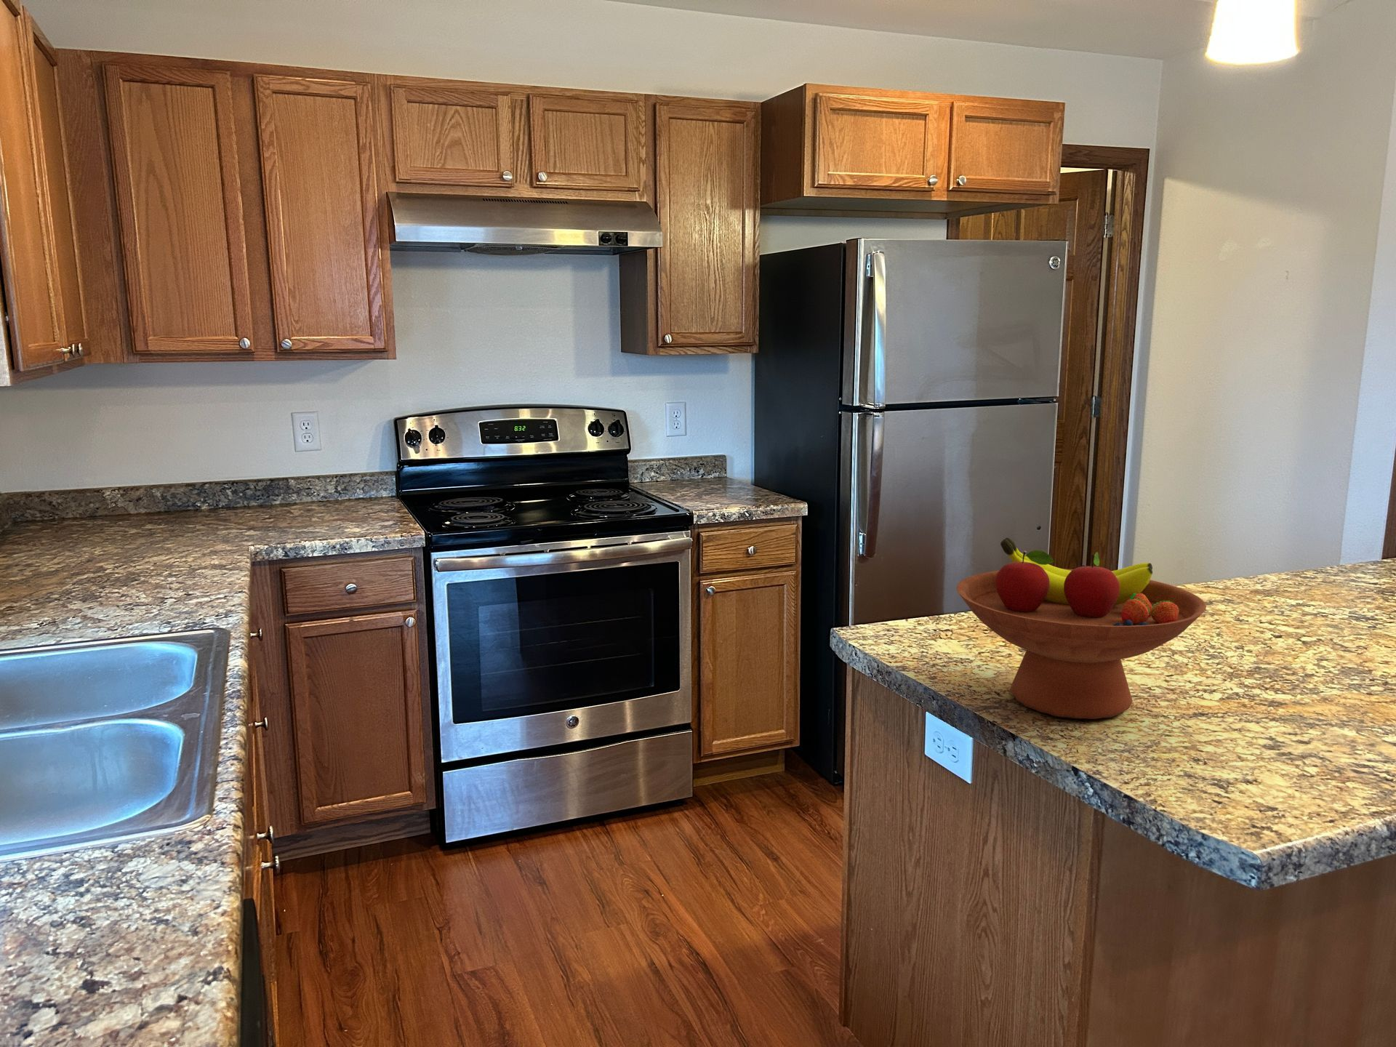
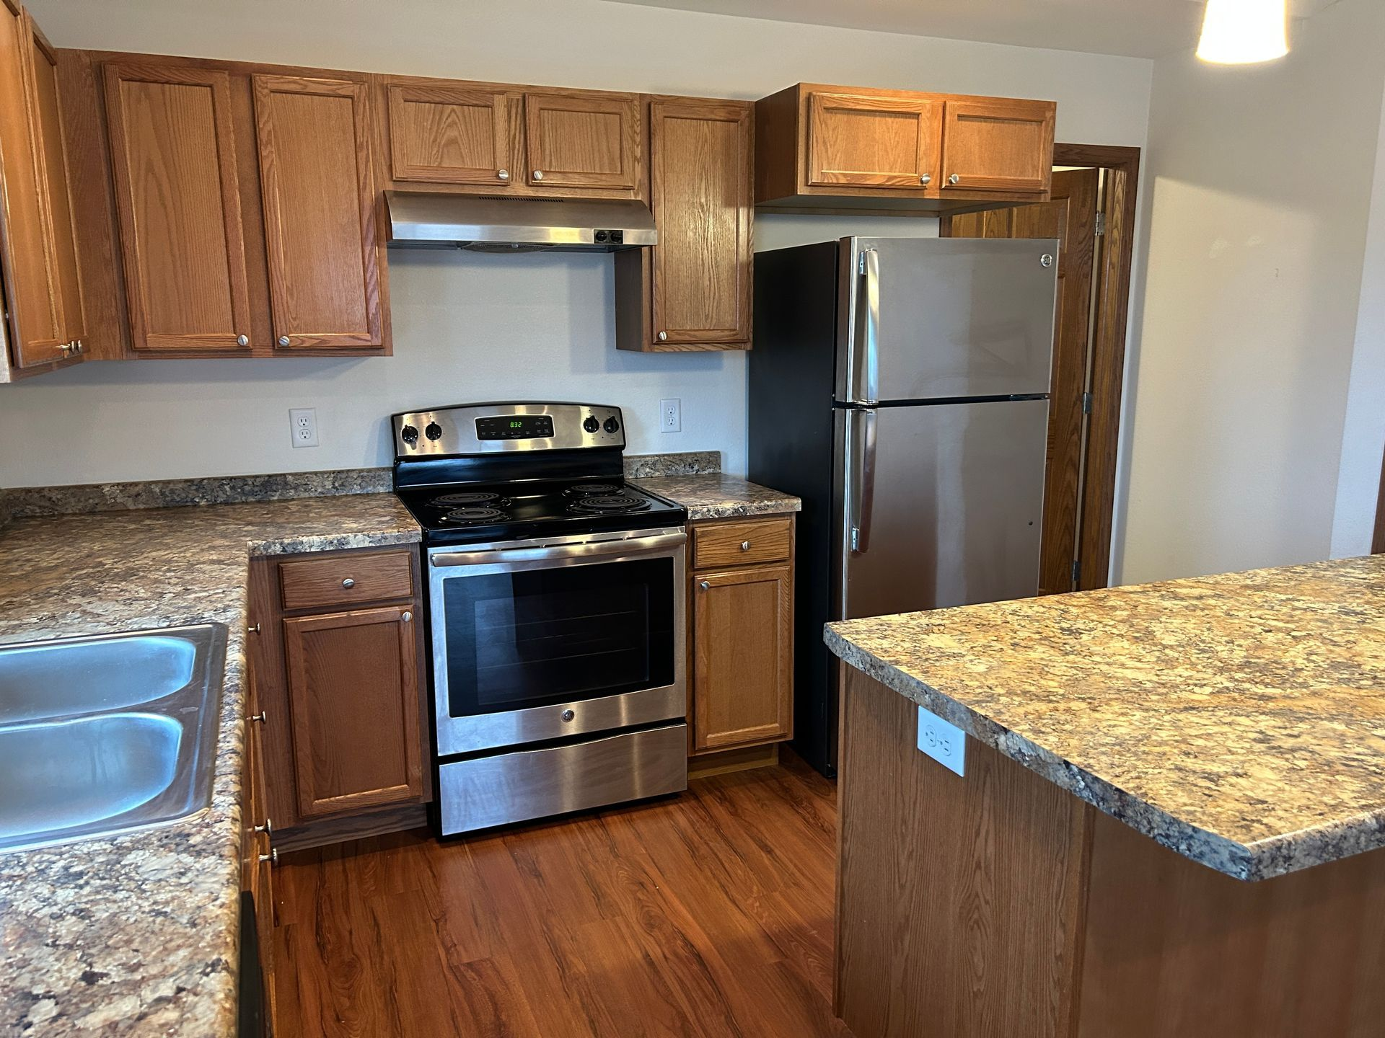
- fruit bowl (1075, 627)
